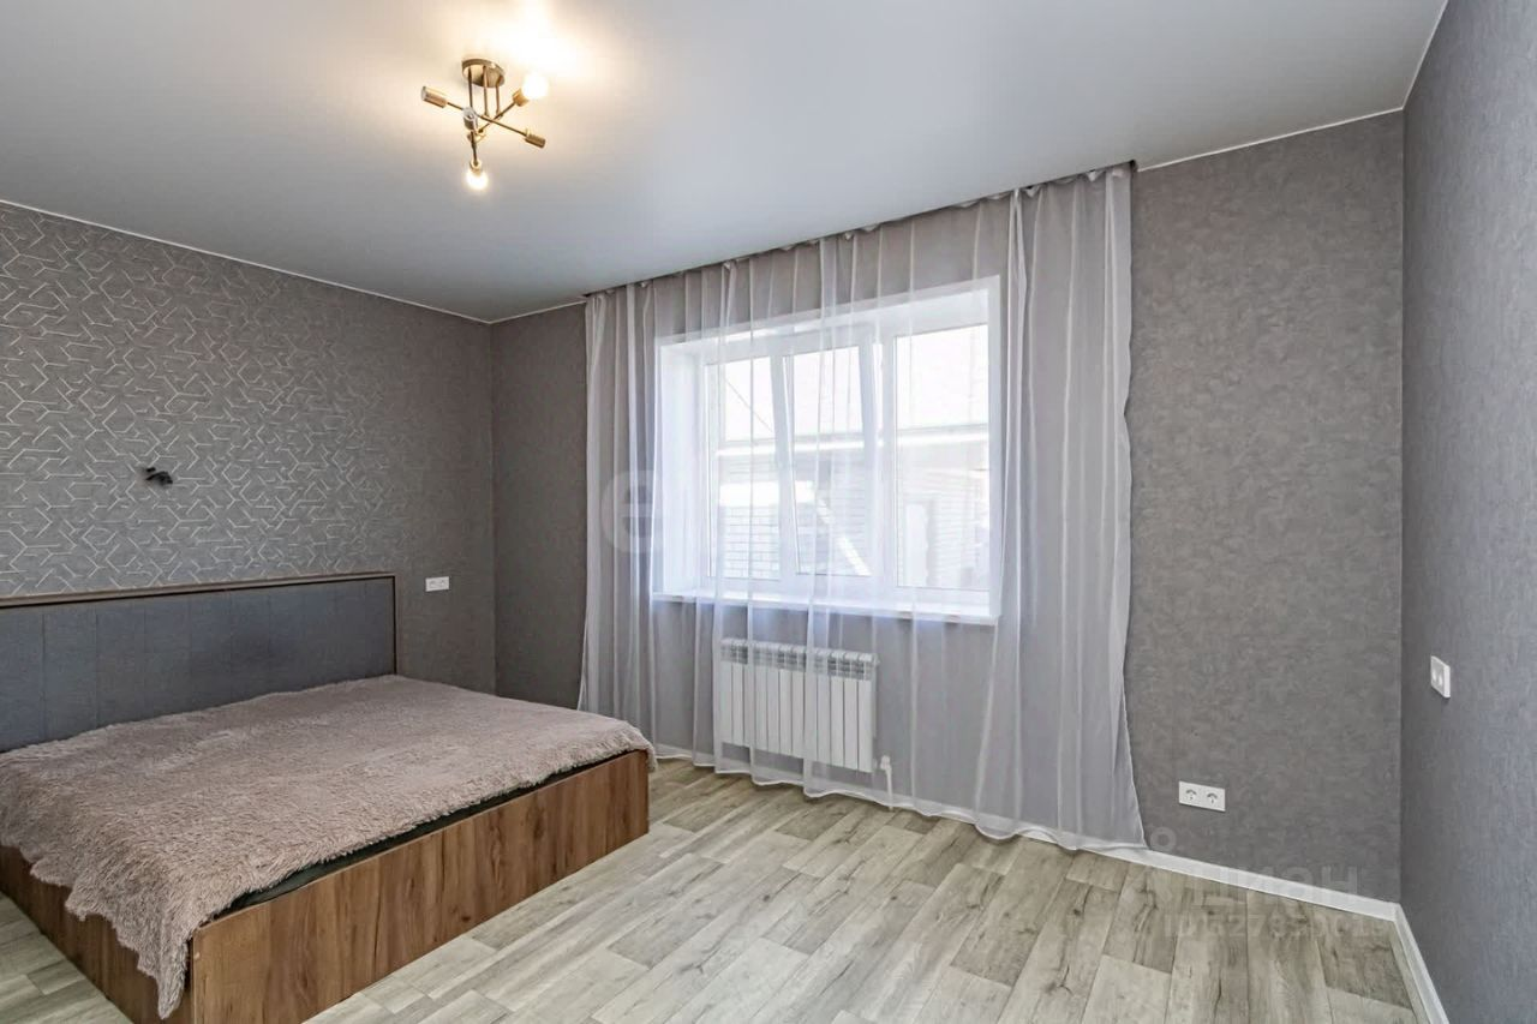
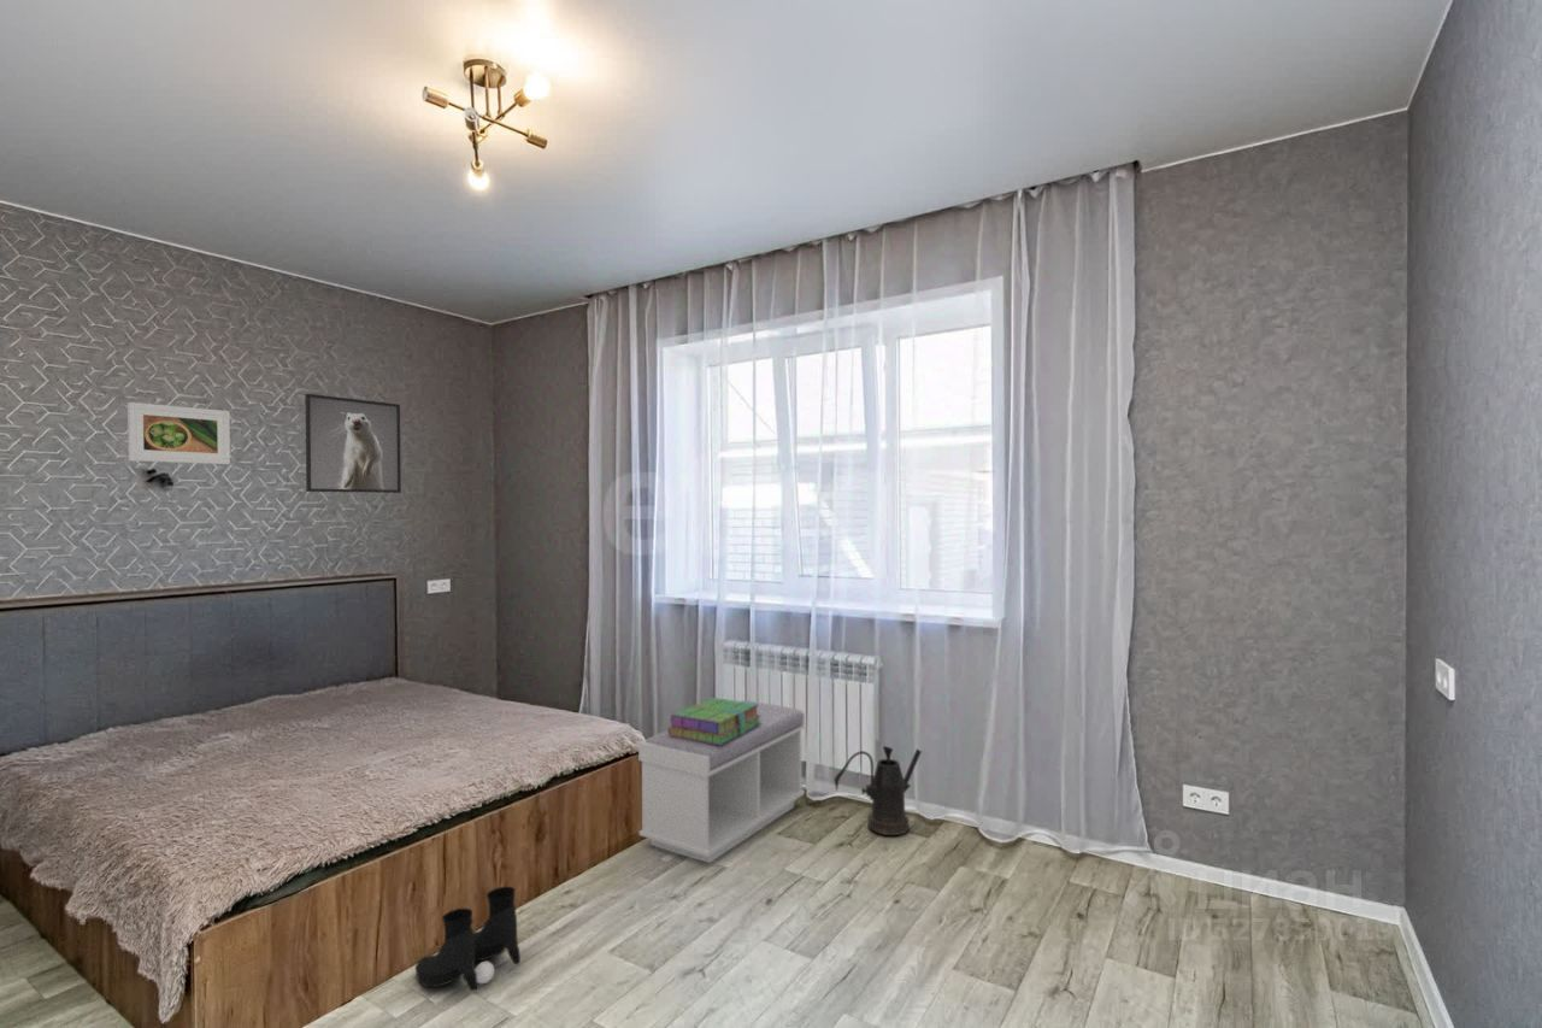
+ watering can (878, 788)
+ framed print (181, 434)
+ bench (728, 773)
+ boots (467, 932)
+ stack of books (716, 718)
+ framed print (355, 445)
